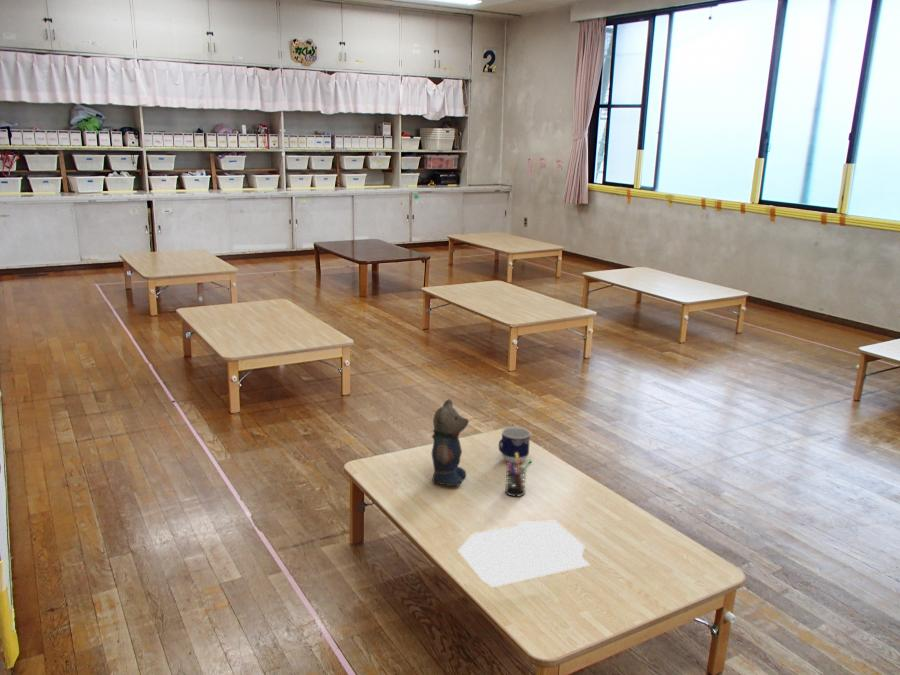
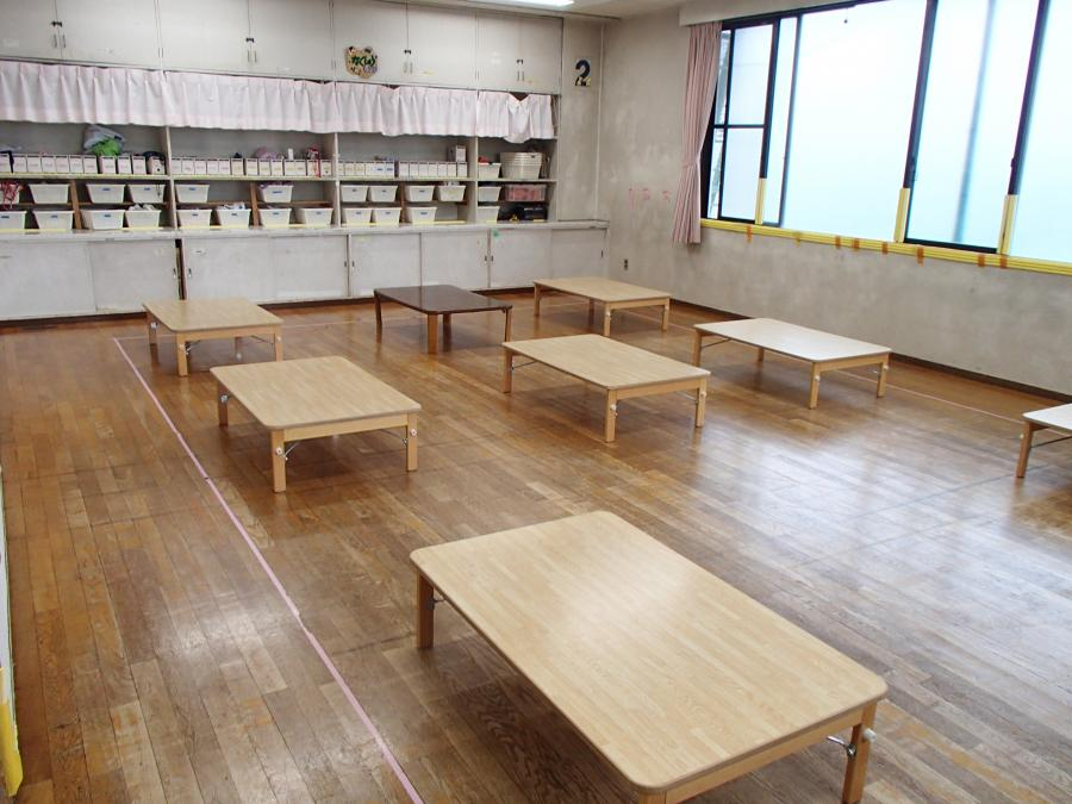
- teddy bear (446, 442)
- paper sheet (523, 543)
- cup (512, 447)
- pen holder (518, 473)
